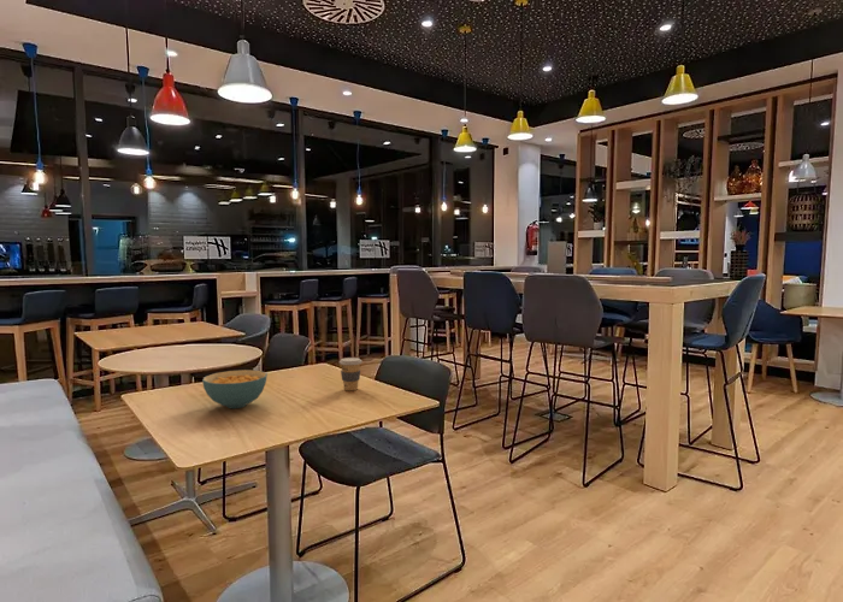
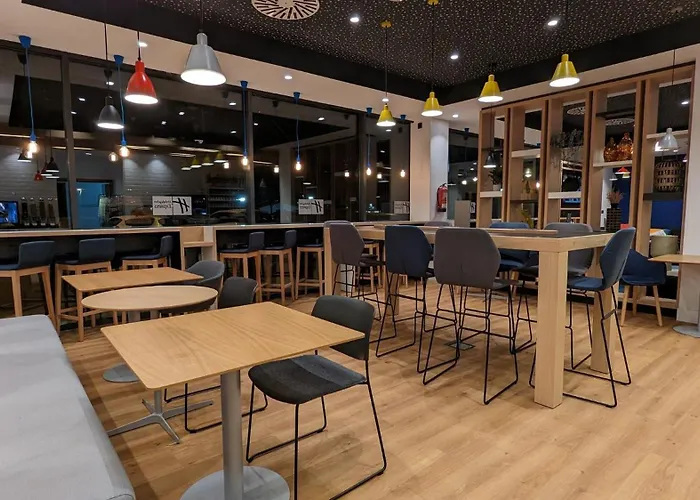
- cereal bowl (236, 390)
- coffee cup (350, 373)
